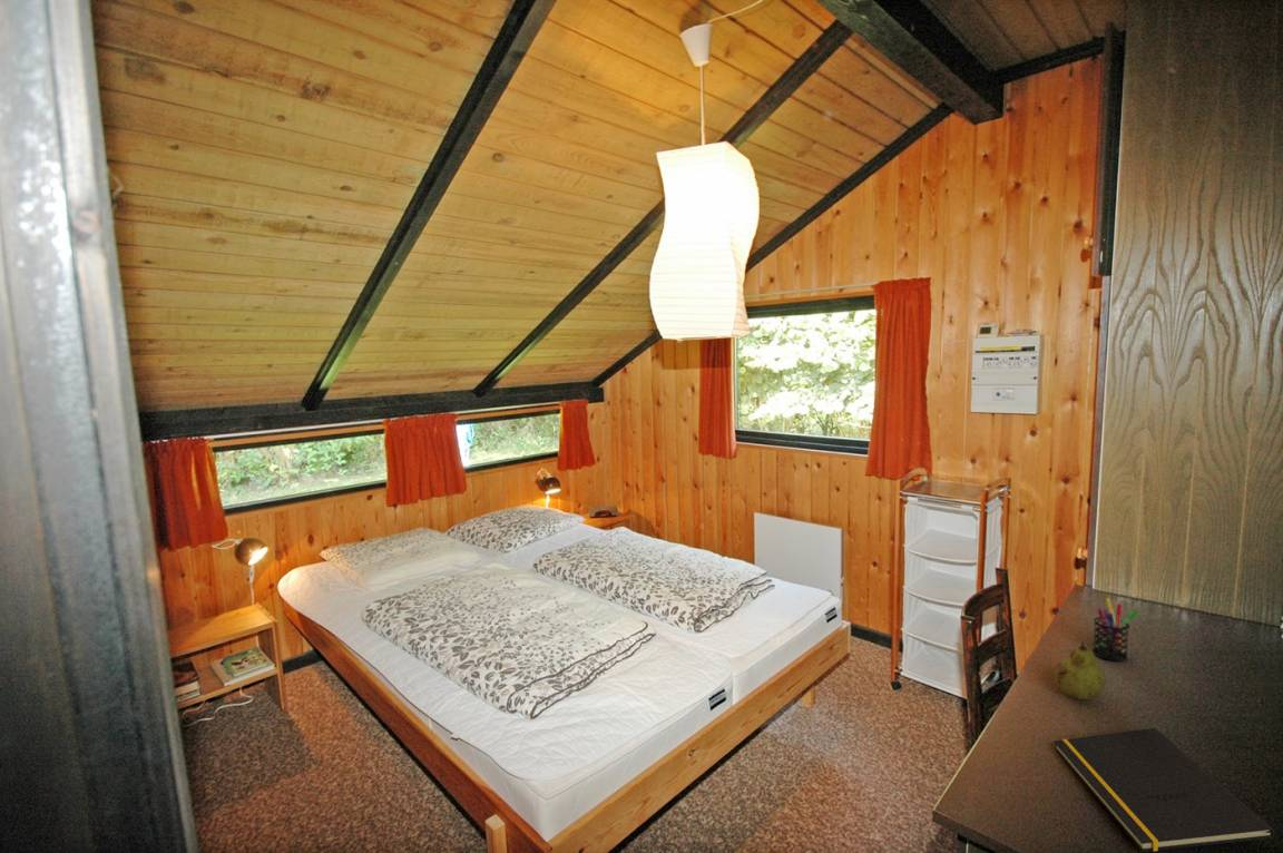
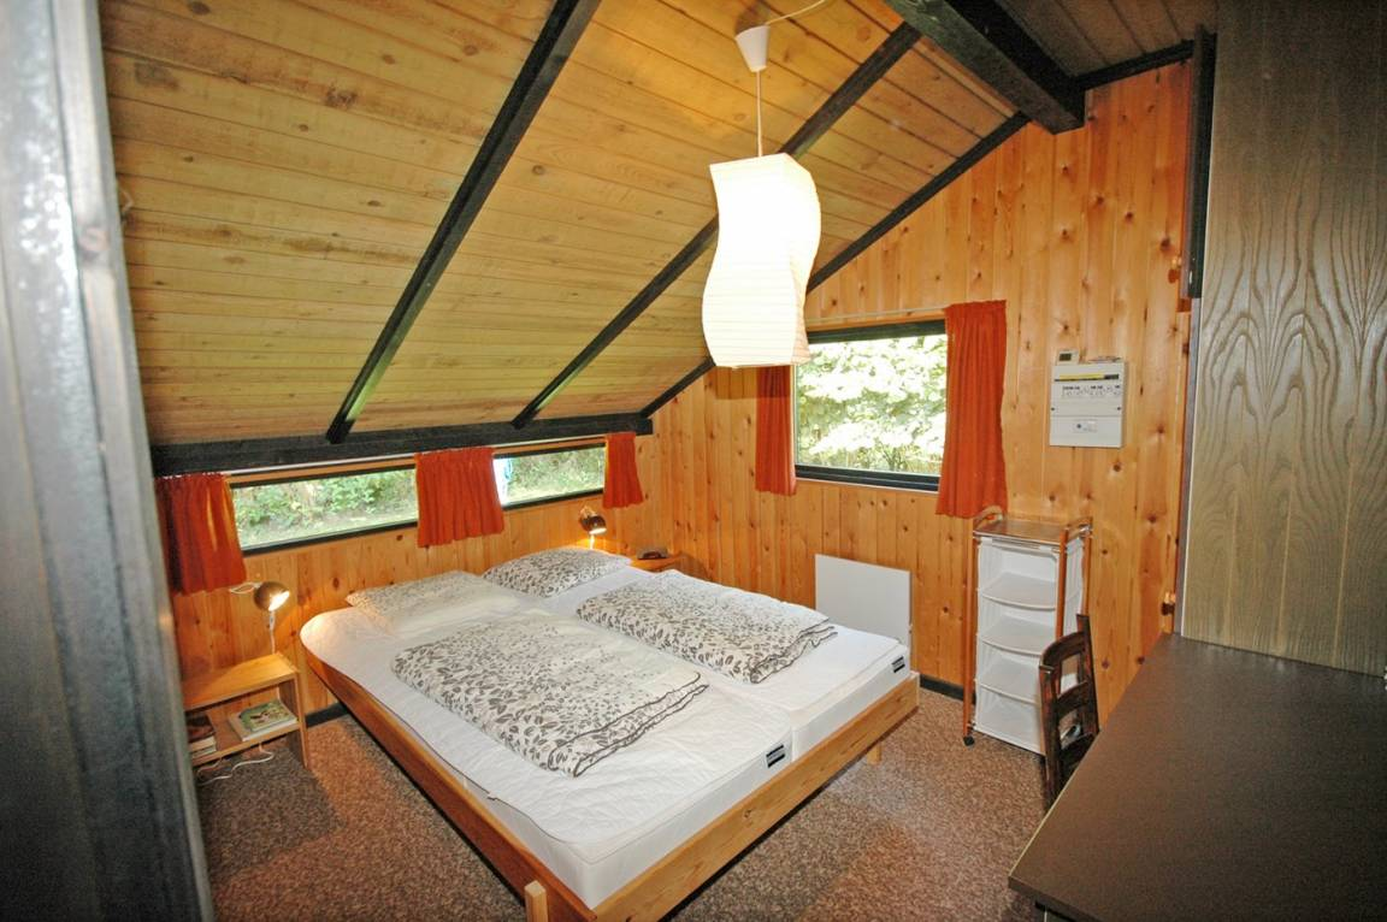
- notepad (1149, 783)
- pen holder (1115, 627)
- fruit (1079, 667)
